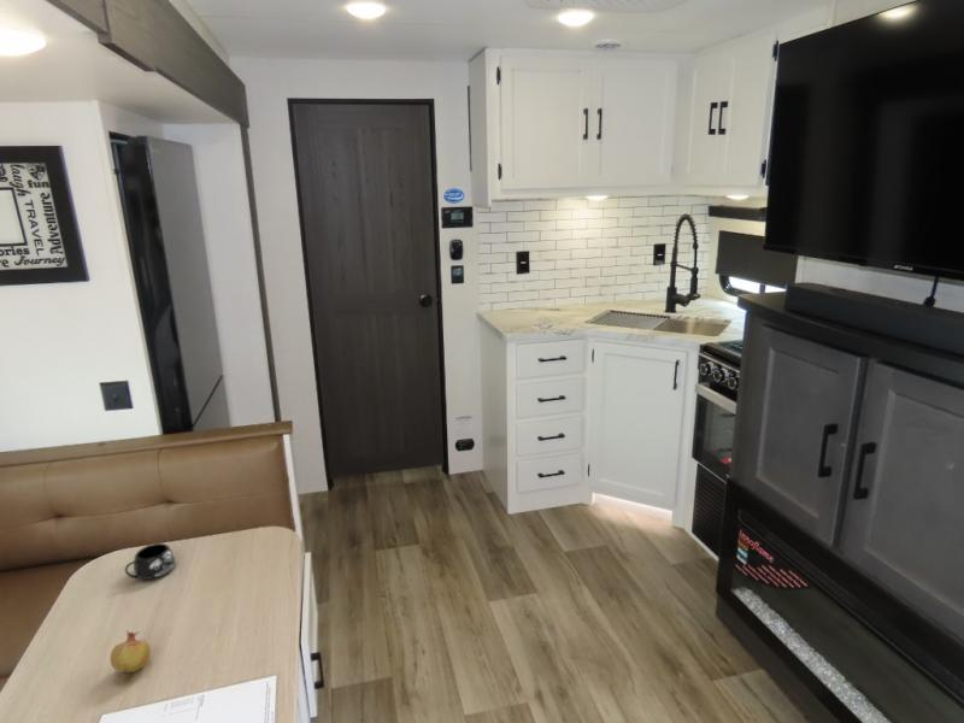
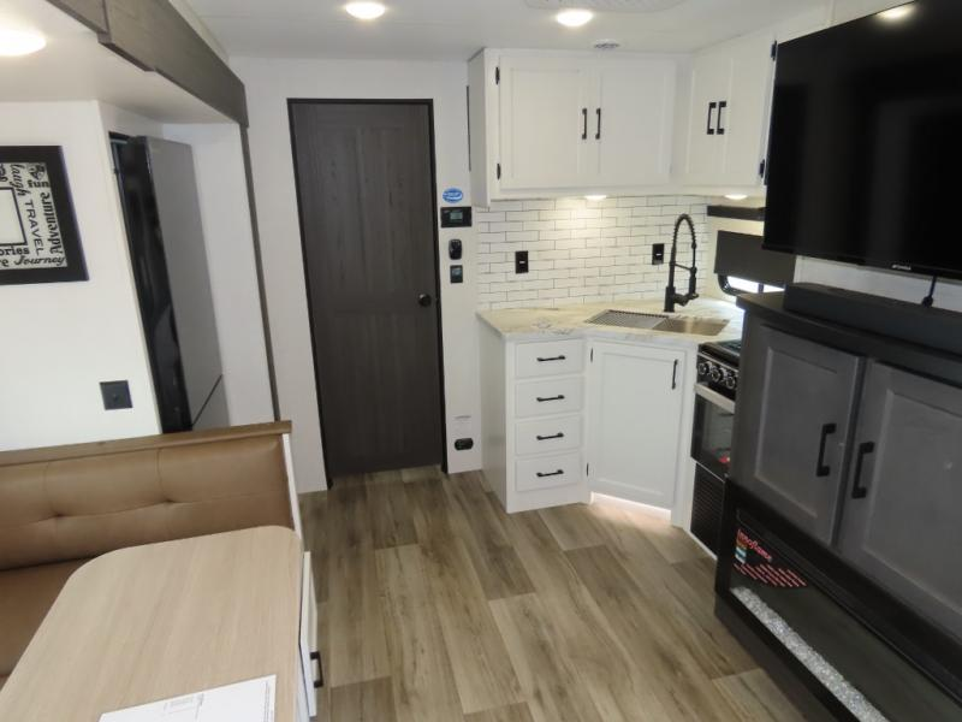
- fruit (129, 652)
- mug (148, 563)
